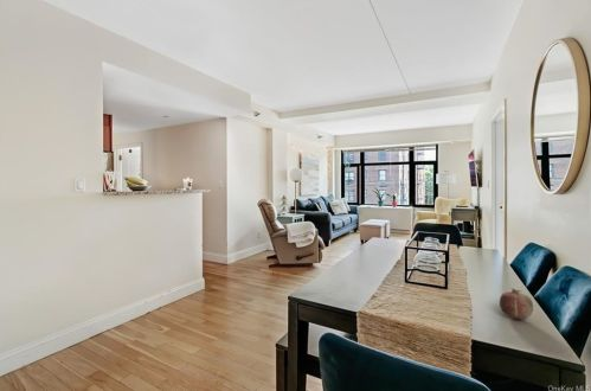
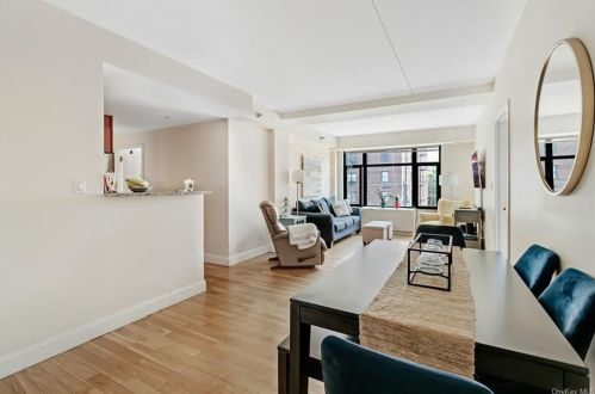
- fruit (515, 302)
